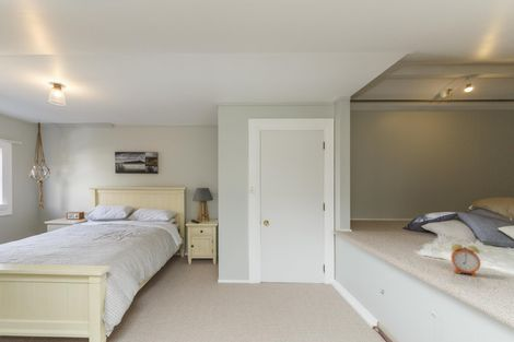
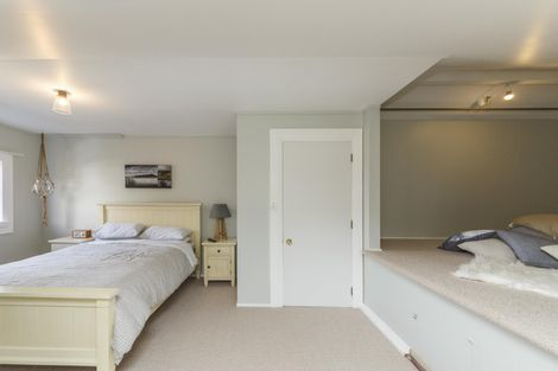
- alarm clock (465, 257)
